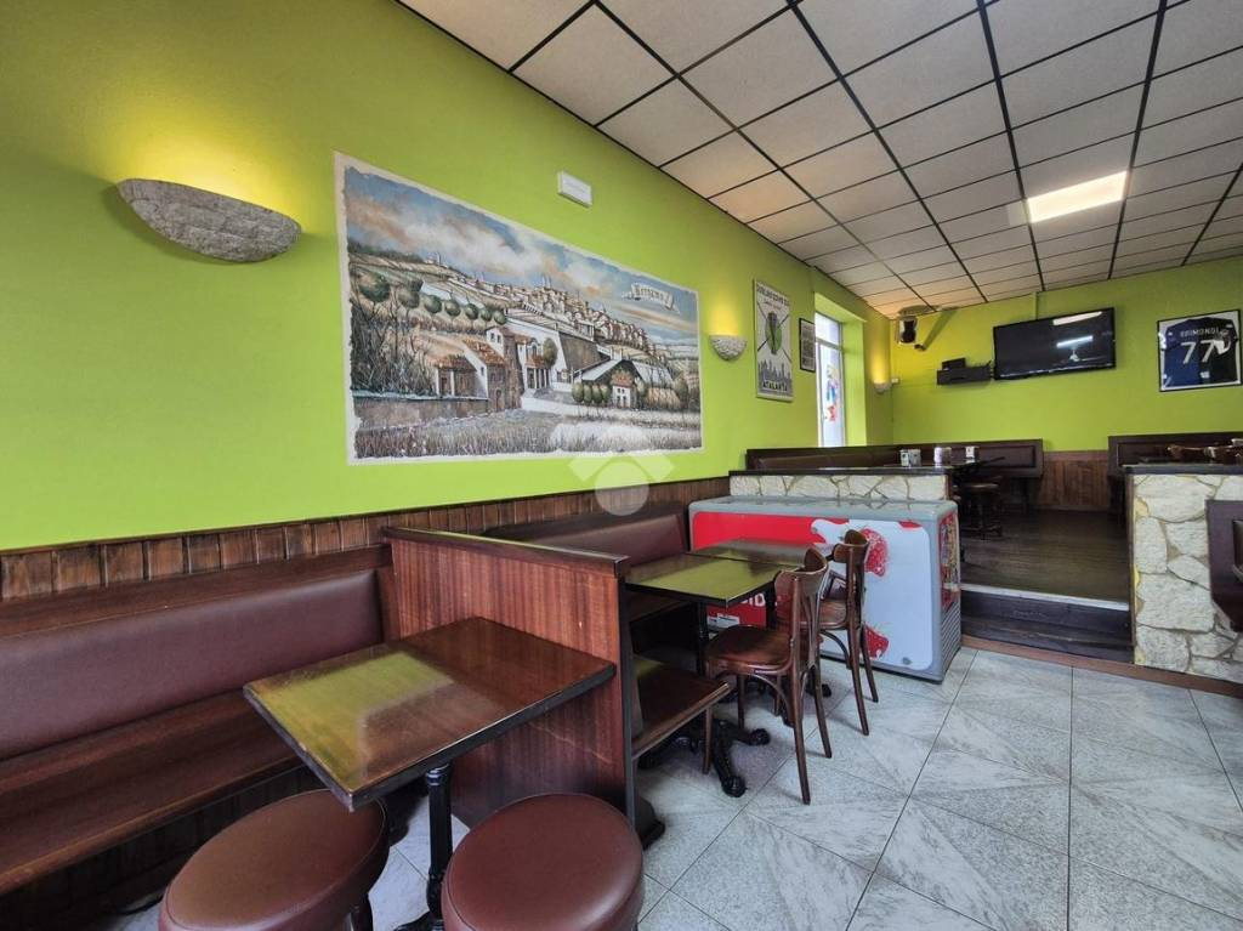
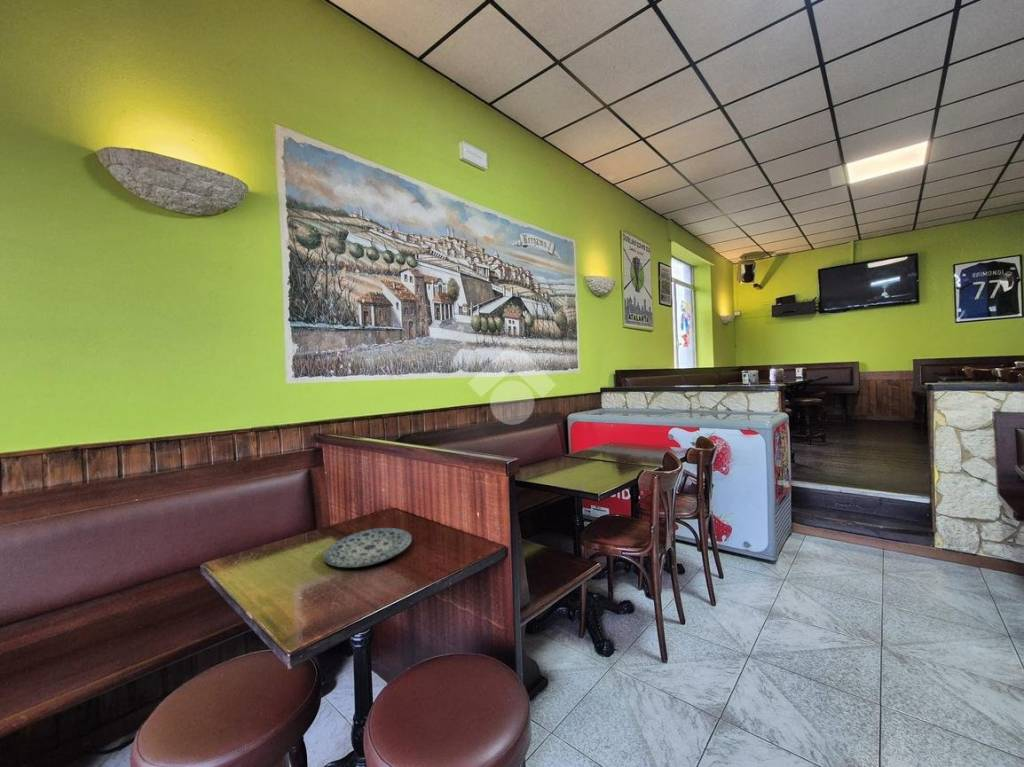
+ plate (369, 546)
